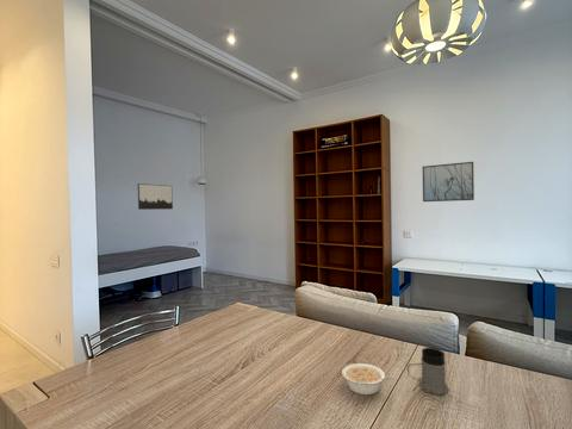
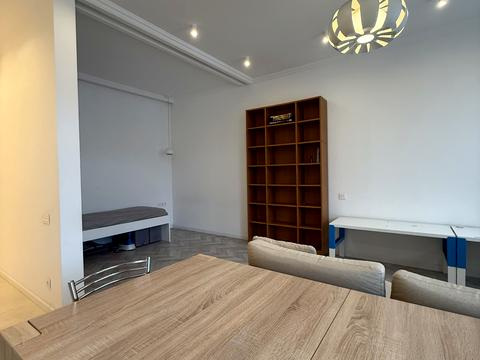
- wall art (155, 197)
- mug (427, 369)
- legume (365, 378)
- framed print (447, 182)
